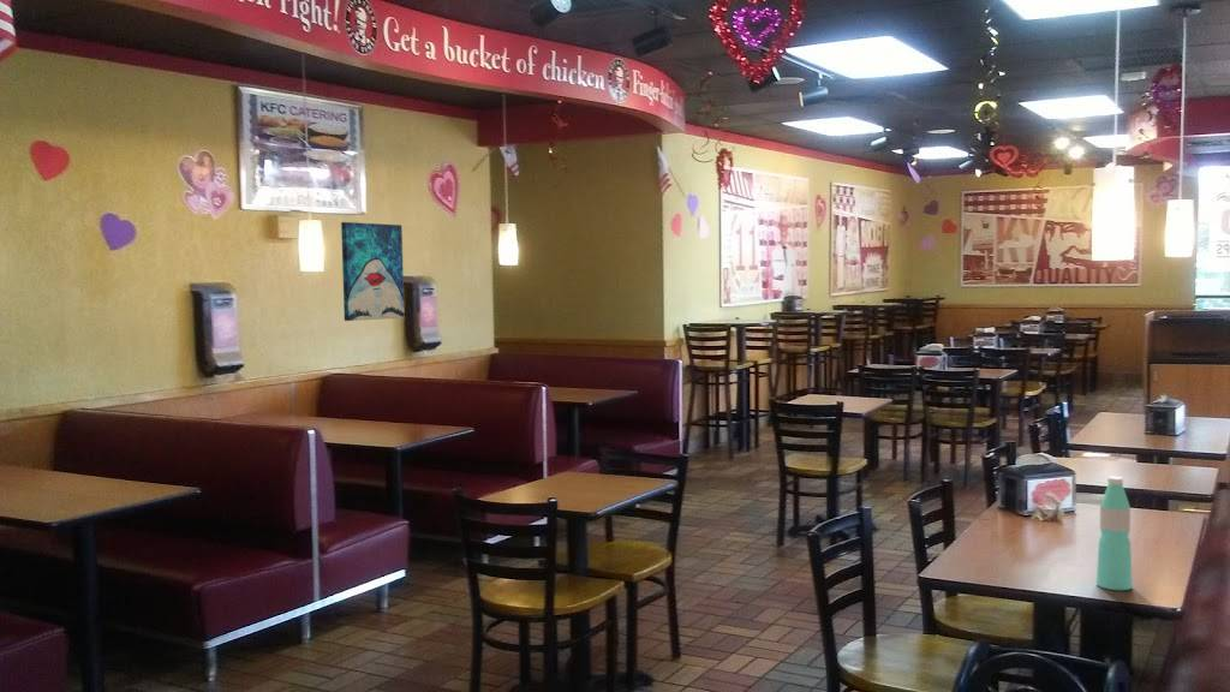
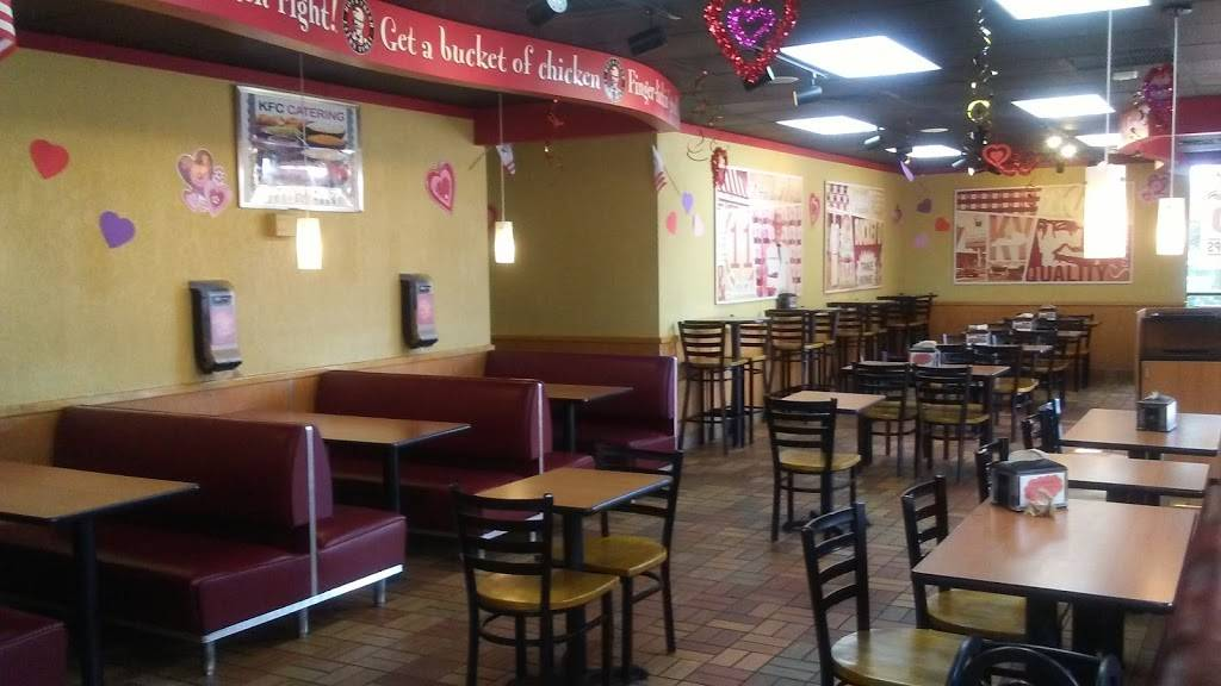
- water bottle (1115, 531)
- wall art (374, 272)
